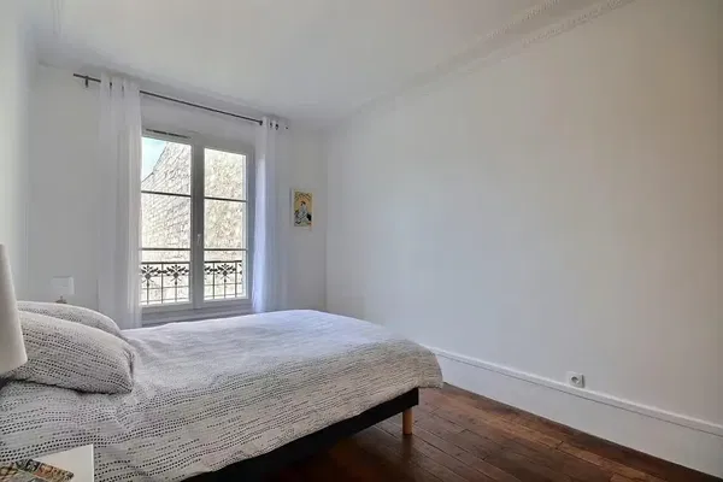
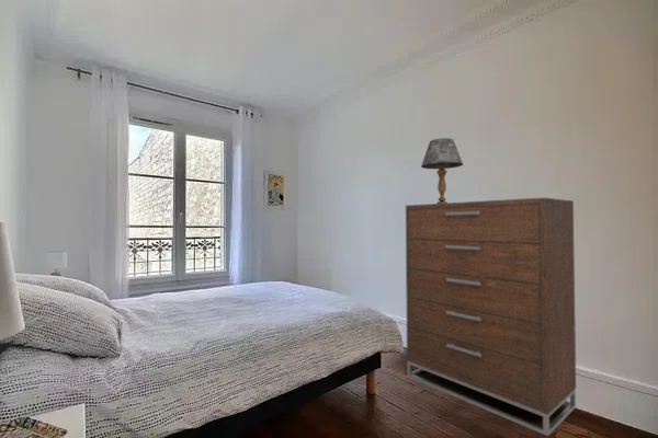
+ dresser (481, 297)
+ table lamp (441, 172)
